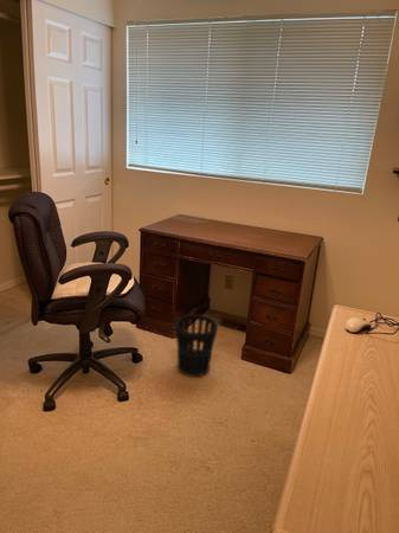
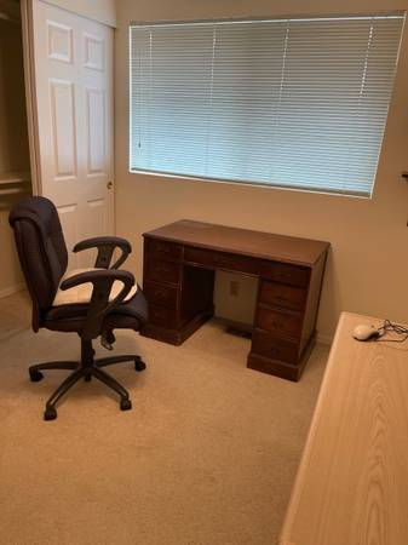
- wastebasket (193, 346)
